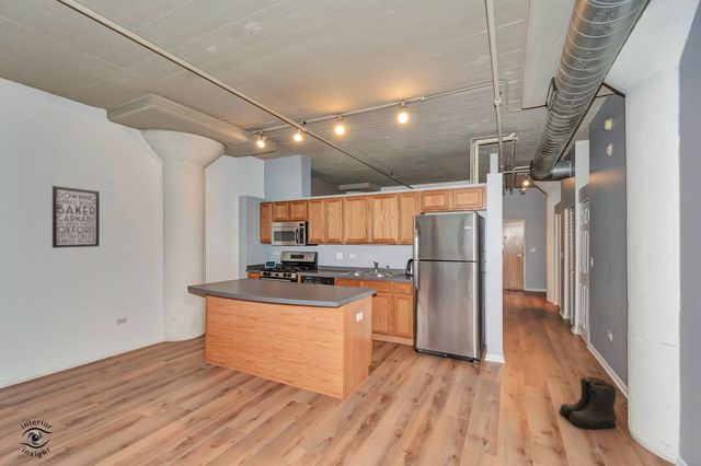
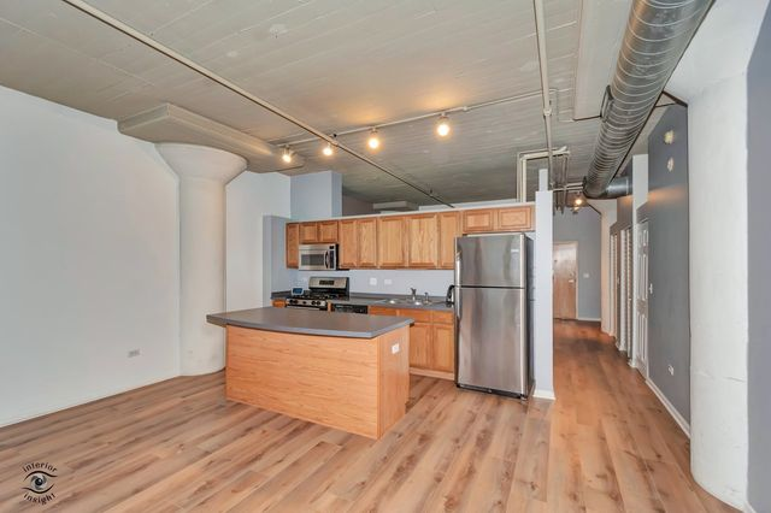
- boots (587, 400)
- wall art (77, 218)
